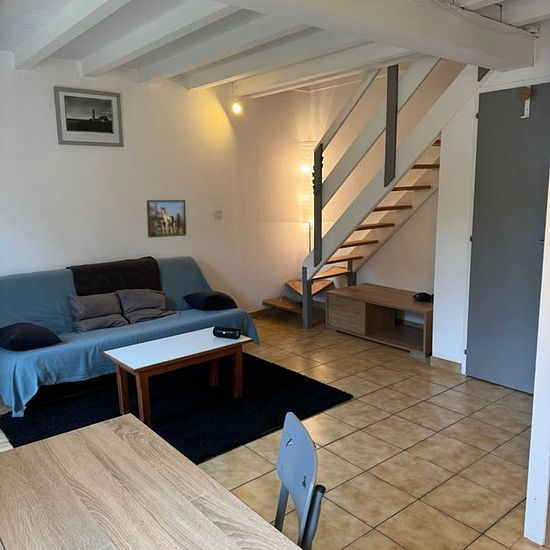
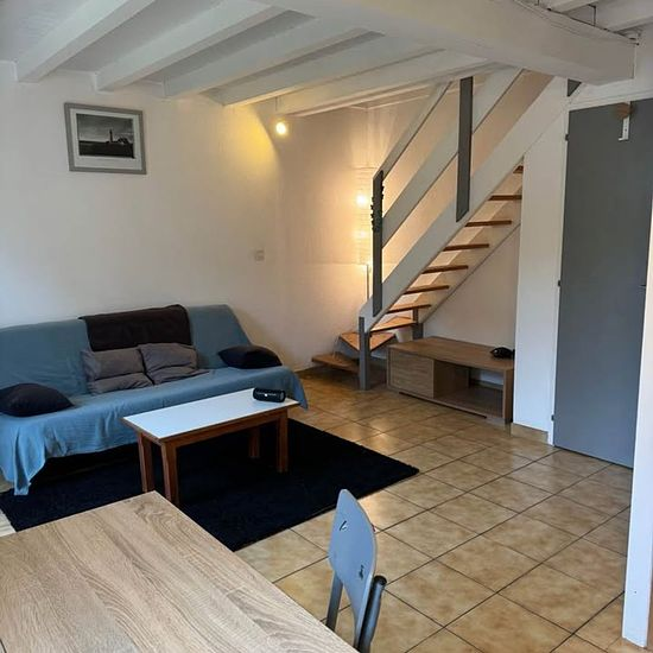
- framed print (167, 218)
